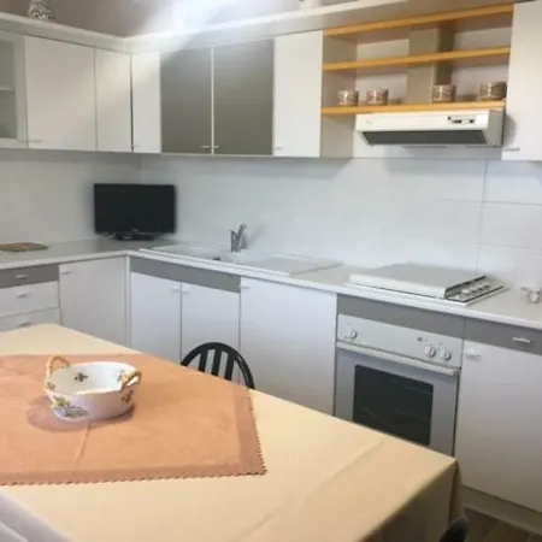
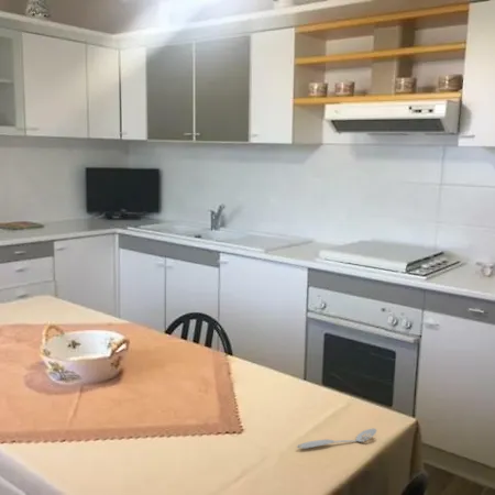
+ spoon (337, 441)
